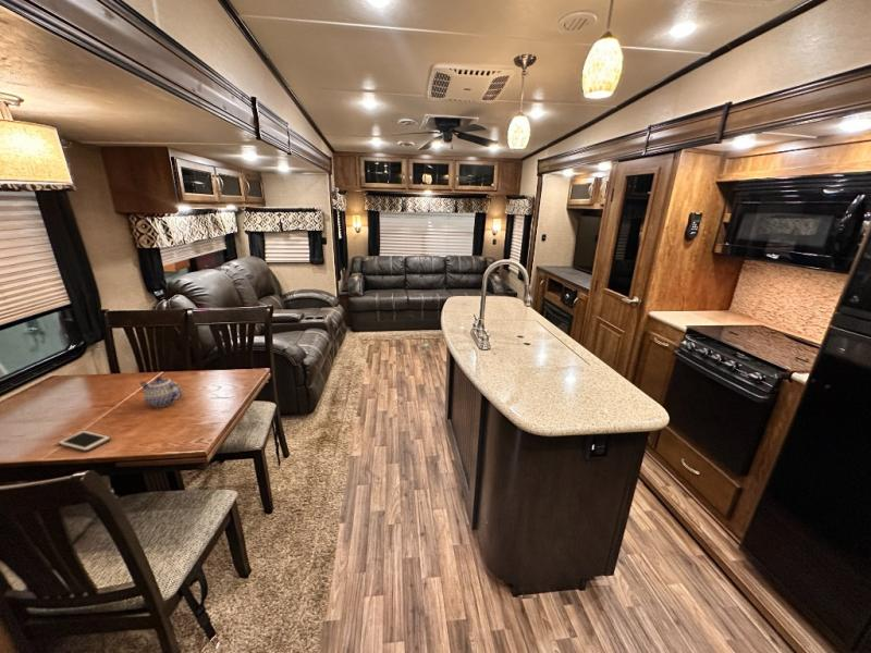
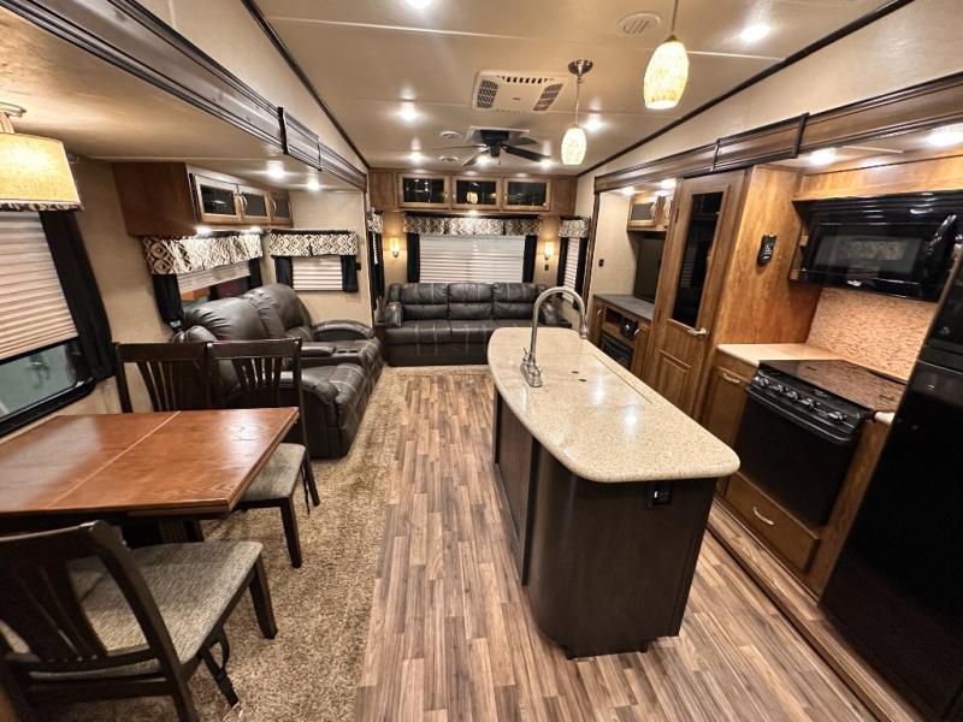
- teapot (161, 390)
- cell phone (84, 440)
